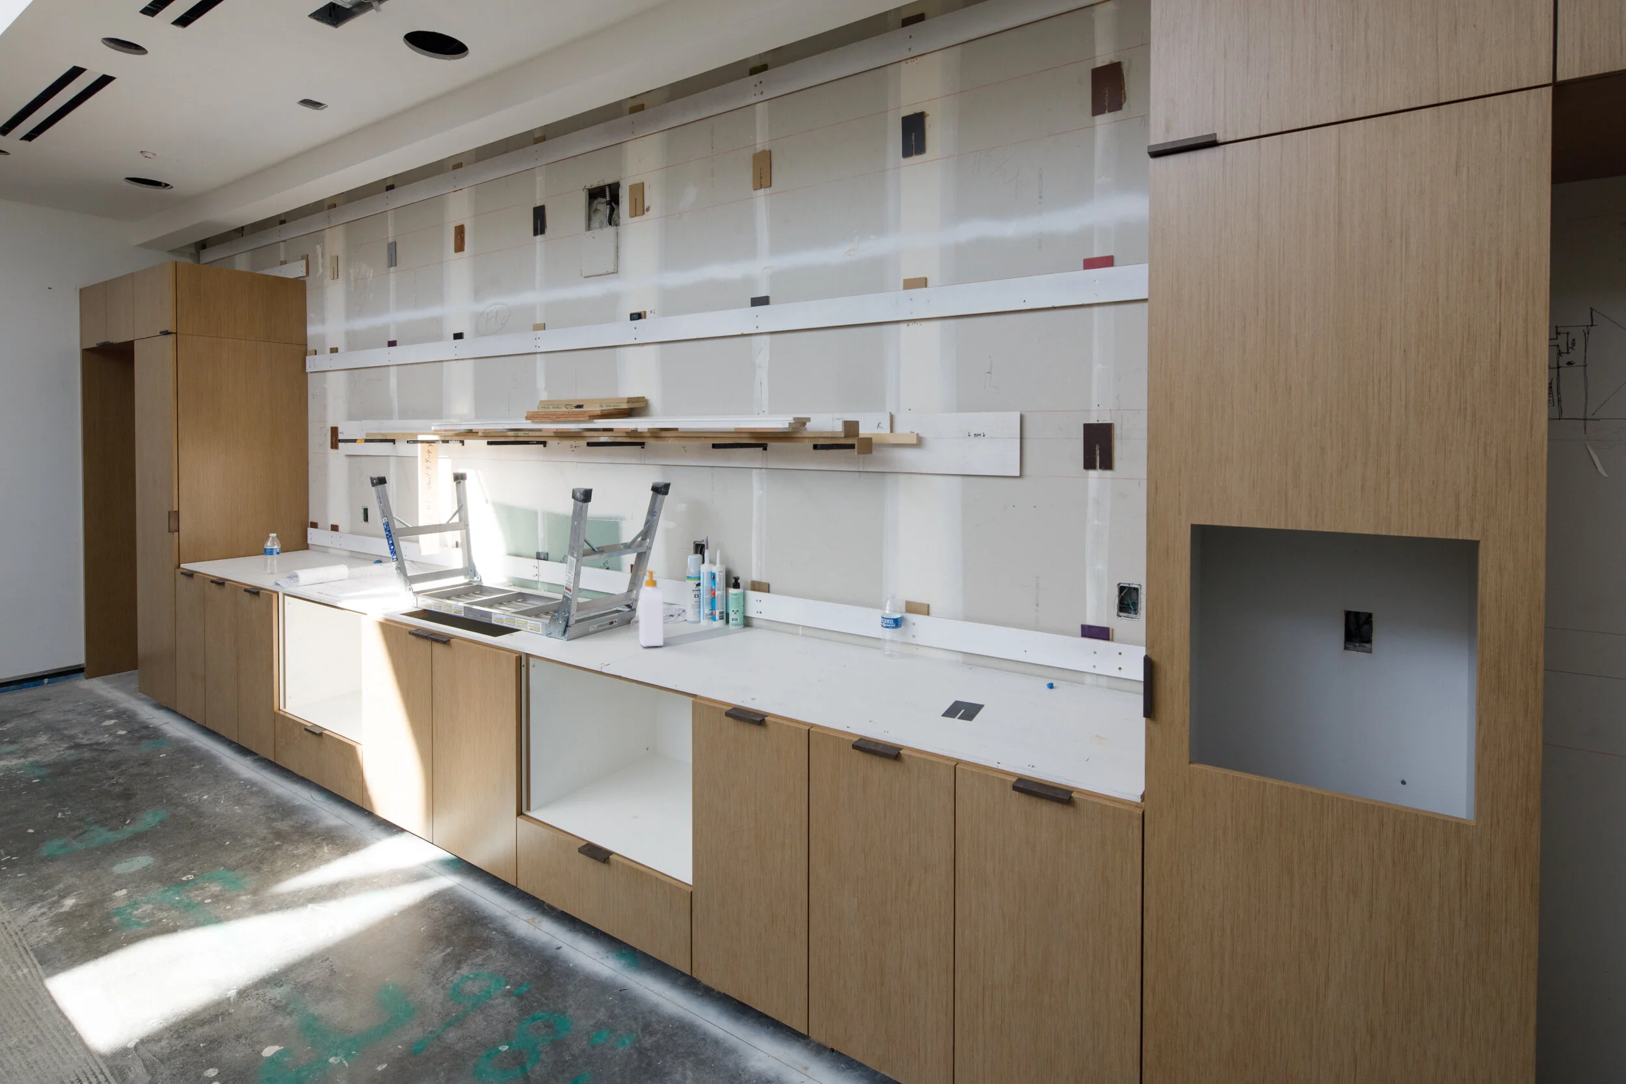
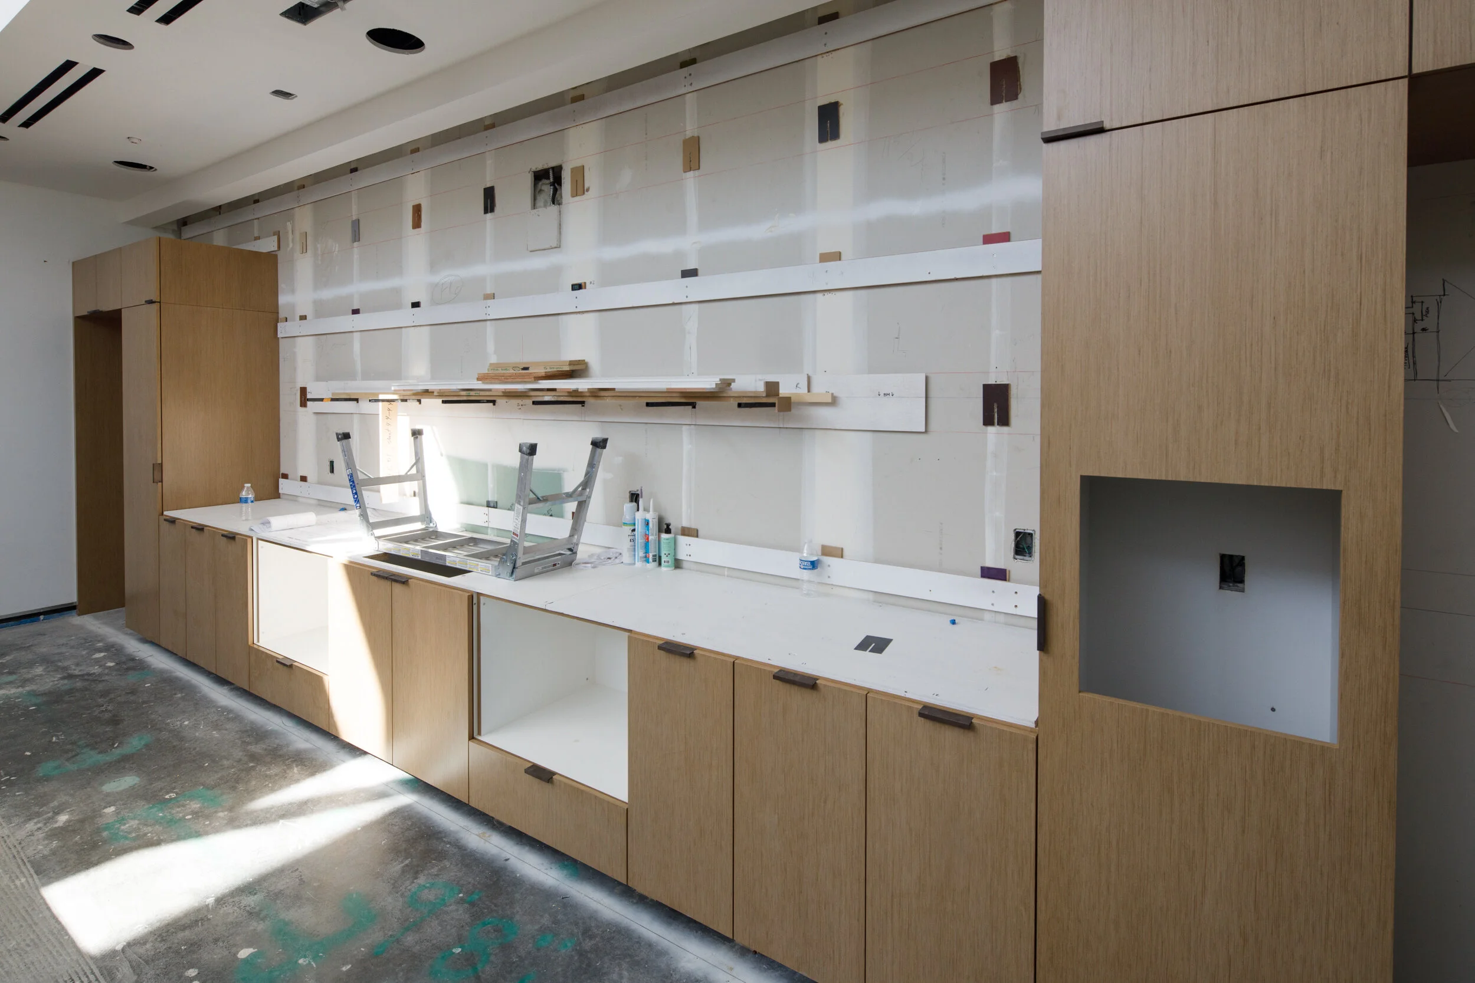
- soap bottle (650, 607)
